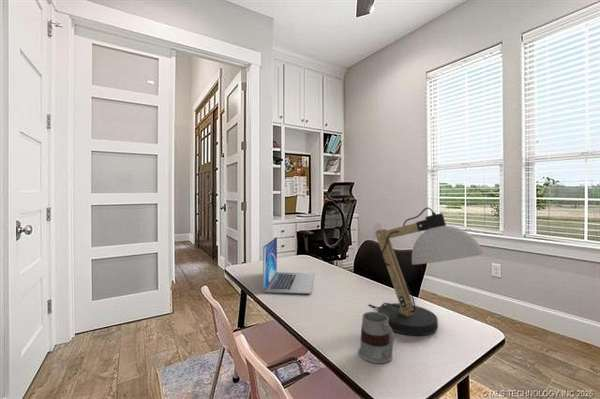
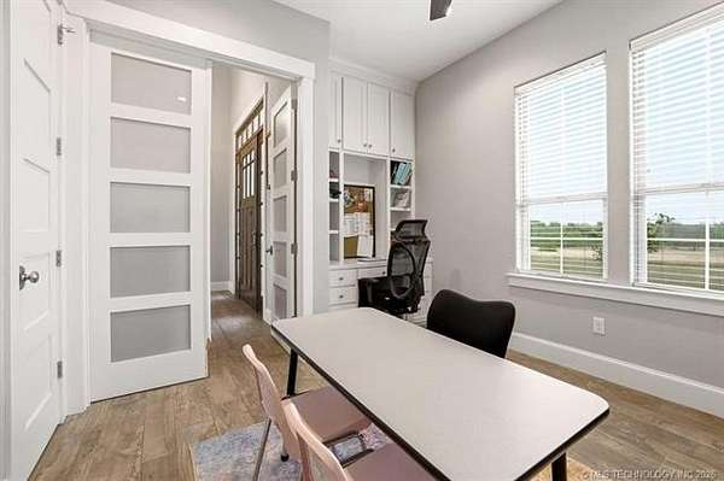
- desk lamp (414, 264)
- laptop (291, 273)
- mug (378, 337)
